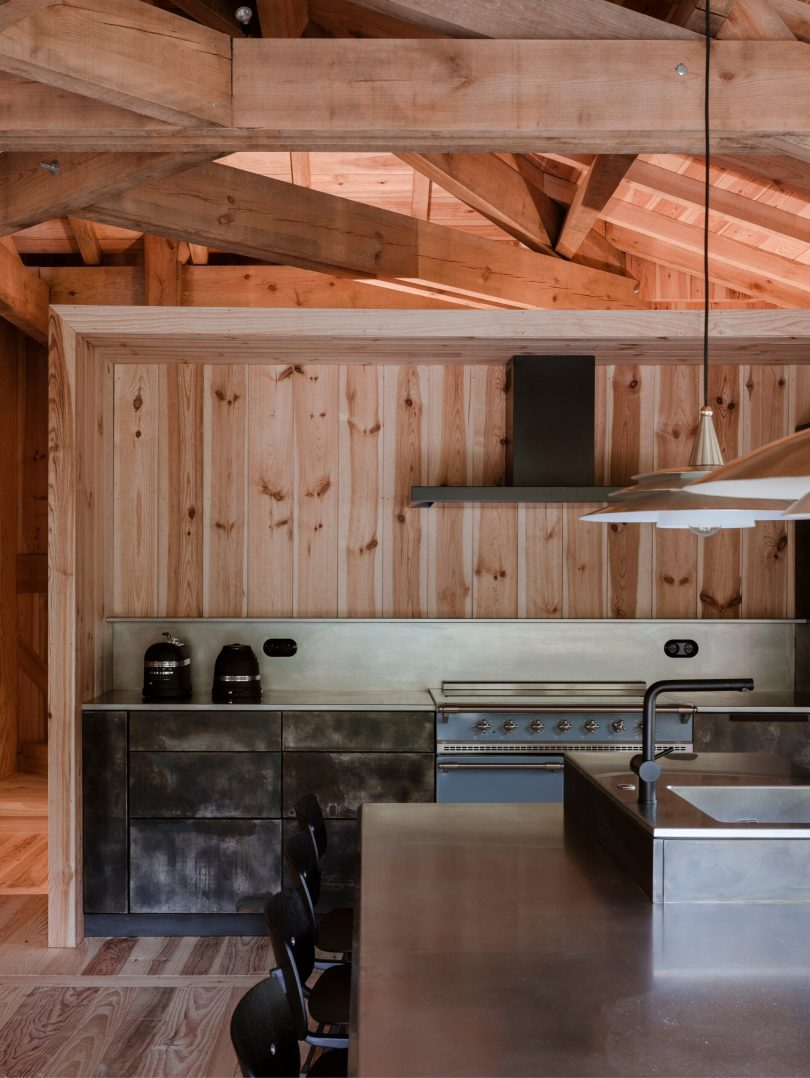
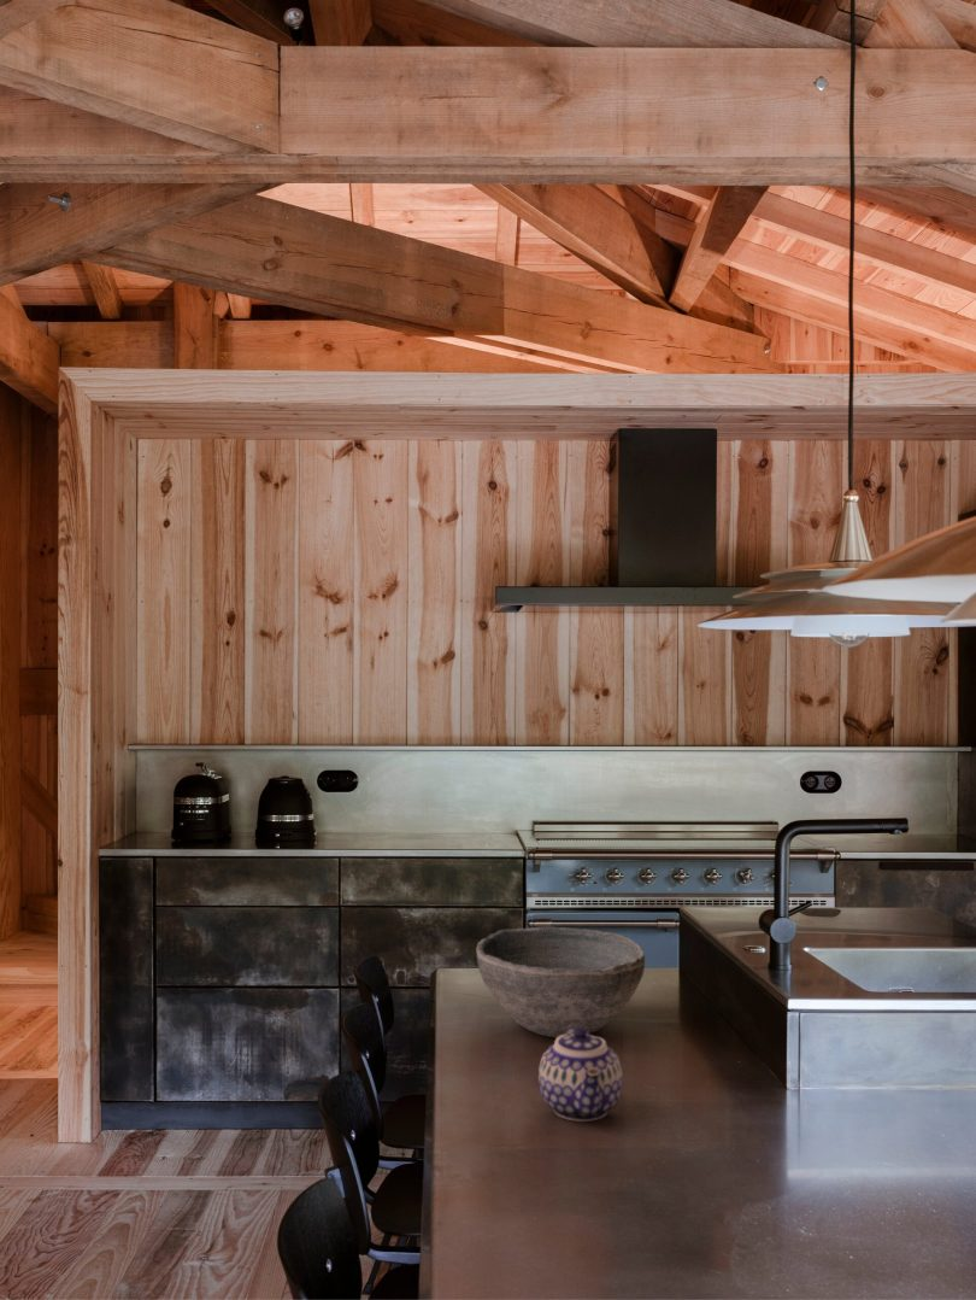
+ teapot (580, 1068)
+ bowl (559, 985)
